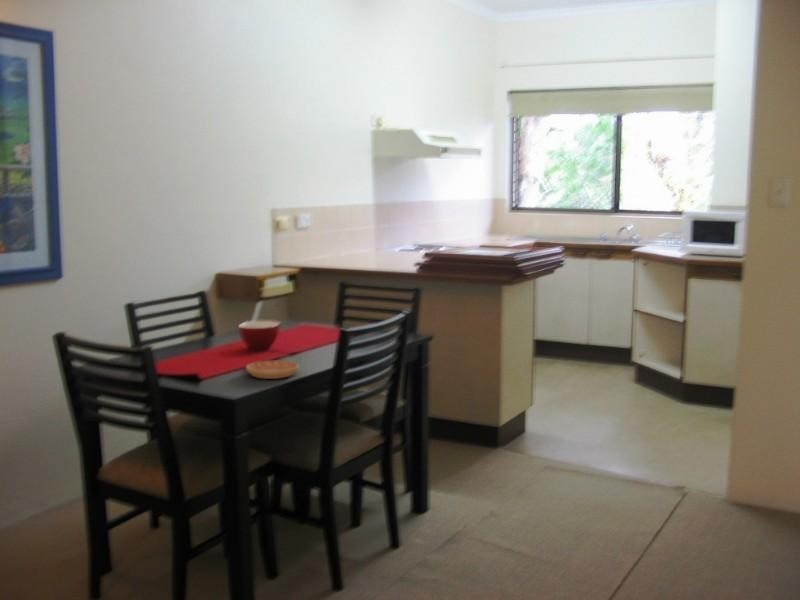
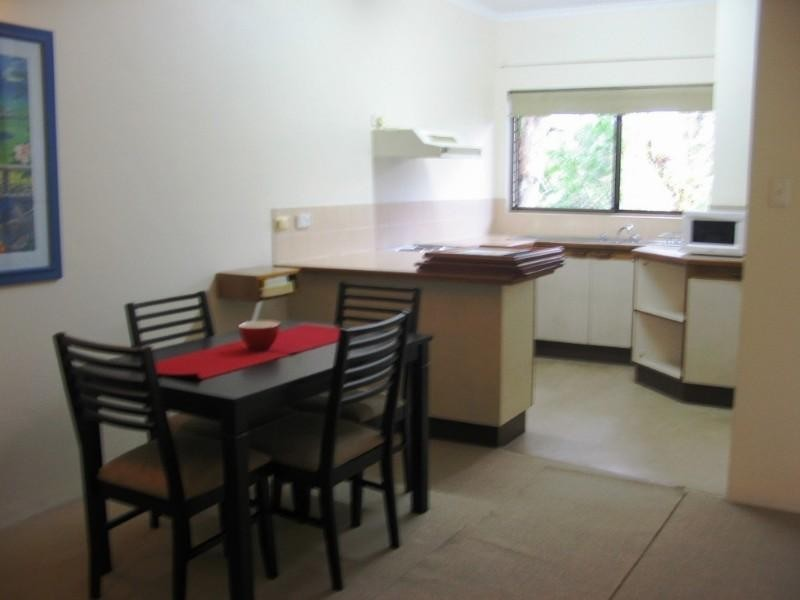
- saucer (272, 369)
